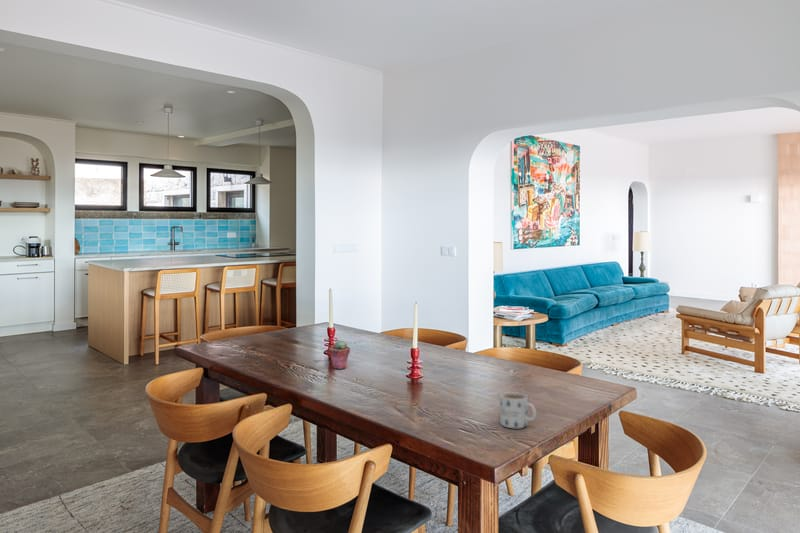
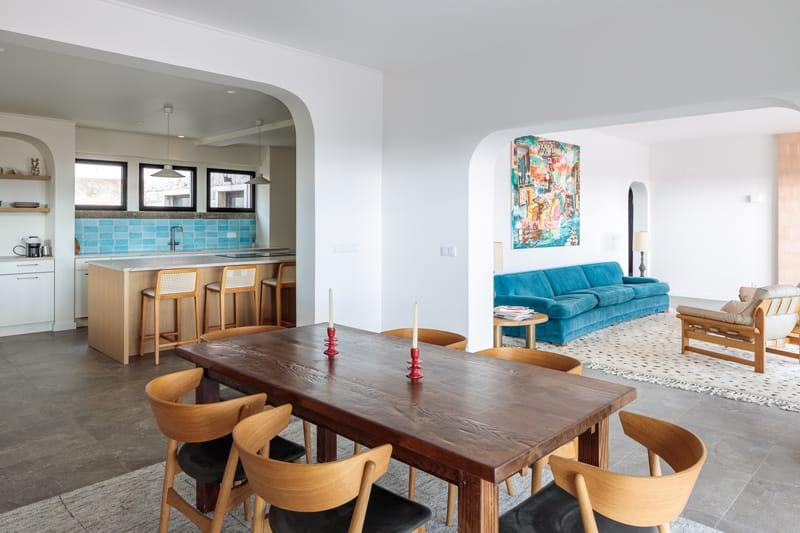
- potted succulent (339, 353)
- mug (518, 411)
